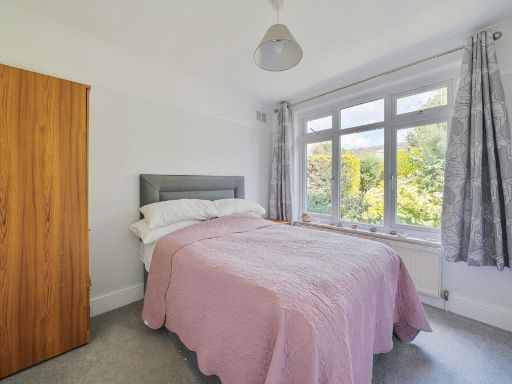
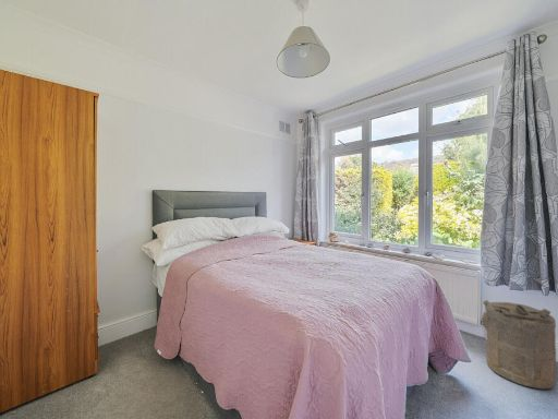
+ laundry hamper (514, 336)
